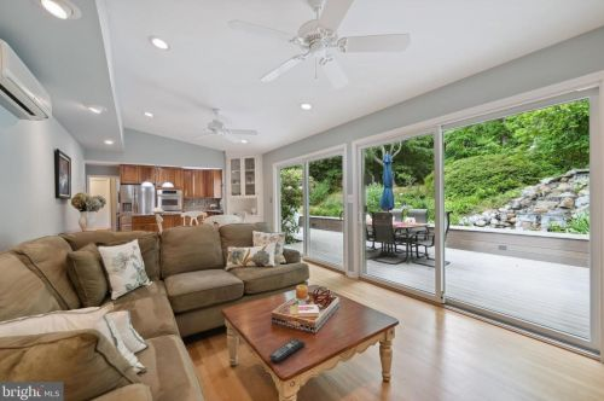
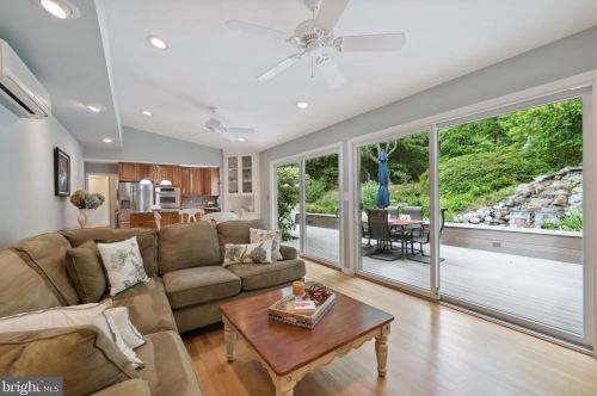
- remote control (288, 349)
